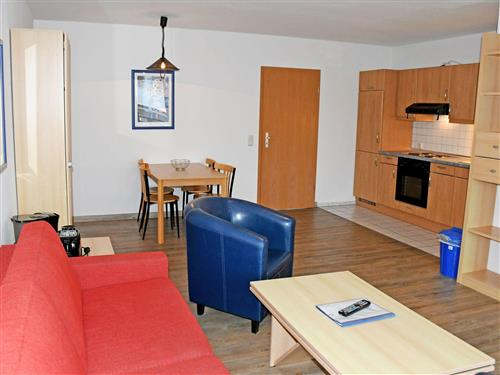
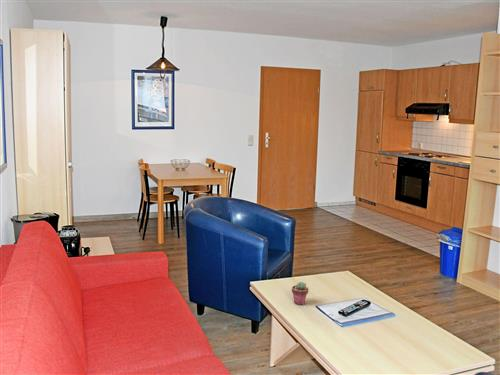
+ potted succulent (300, 292)
